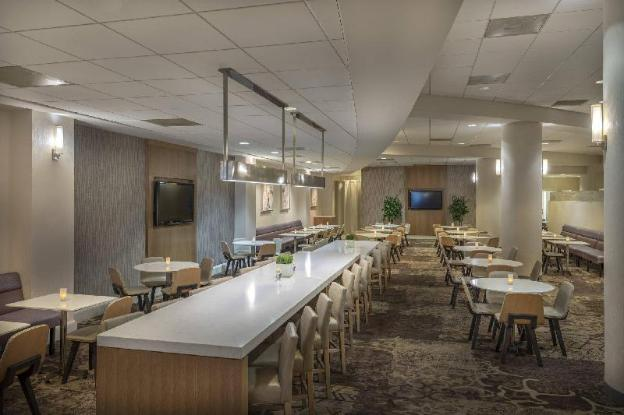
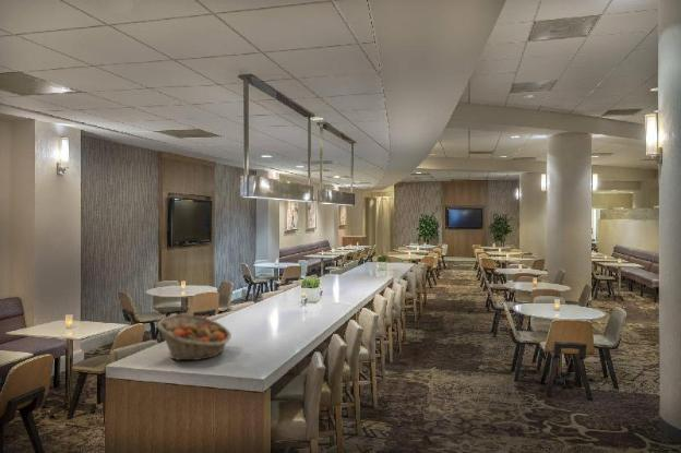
+ fruit basket (194, 335)
